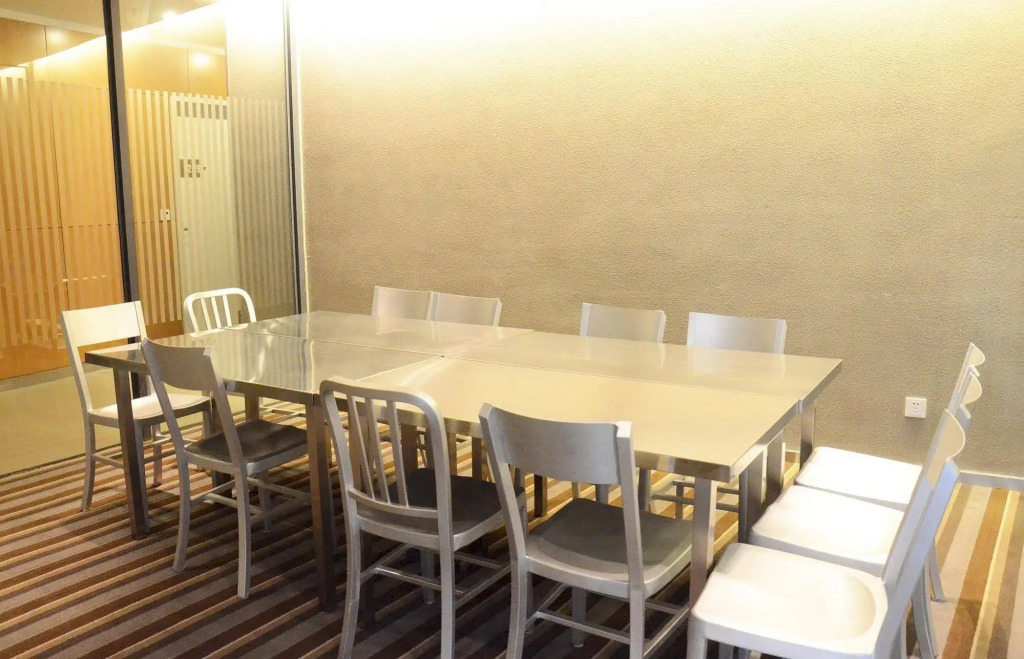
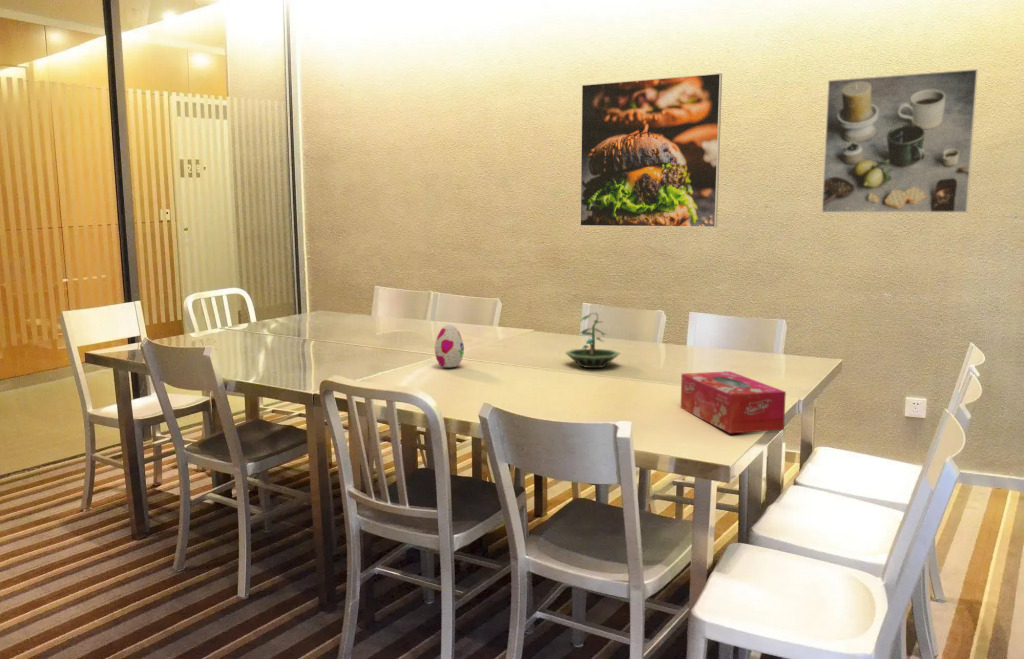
+ decorative egg (449, 345)
+ terrarium (593, 324)
+ tissue box (730, 400)
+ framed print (647, 153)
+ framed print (895, 144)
